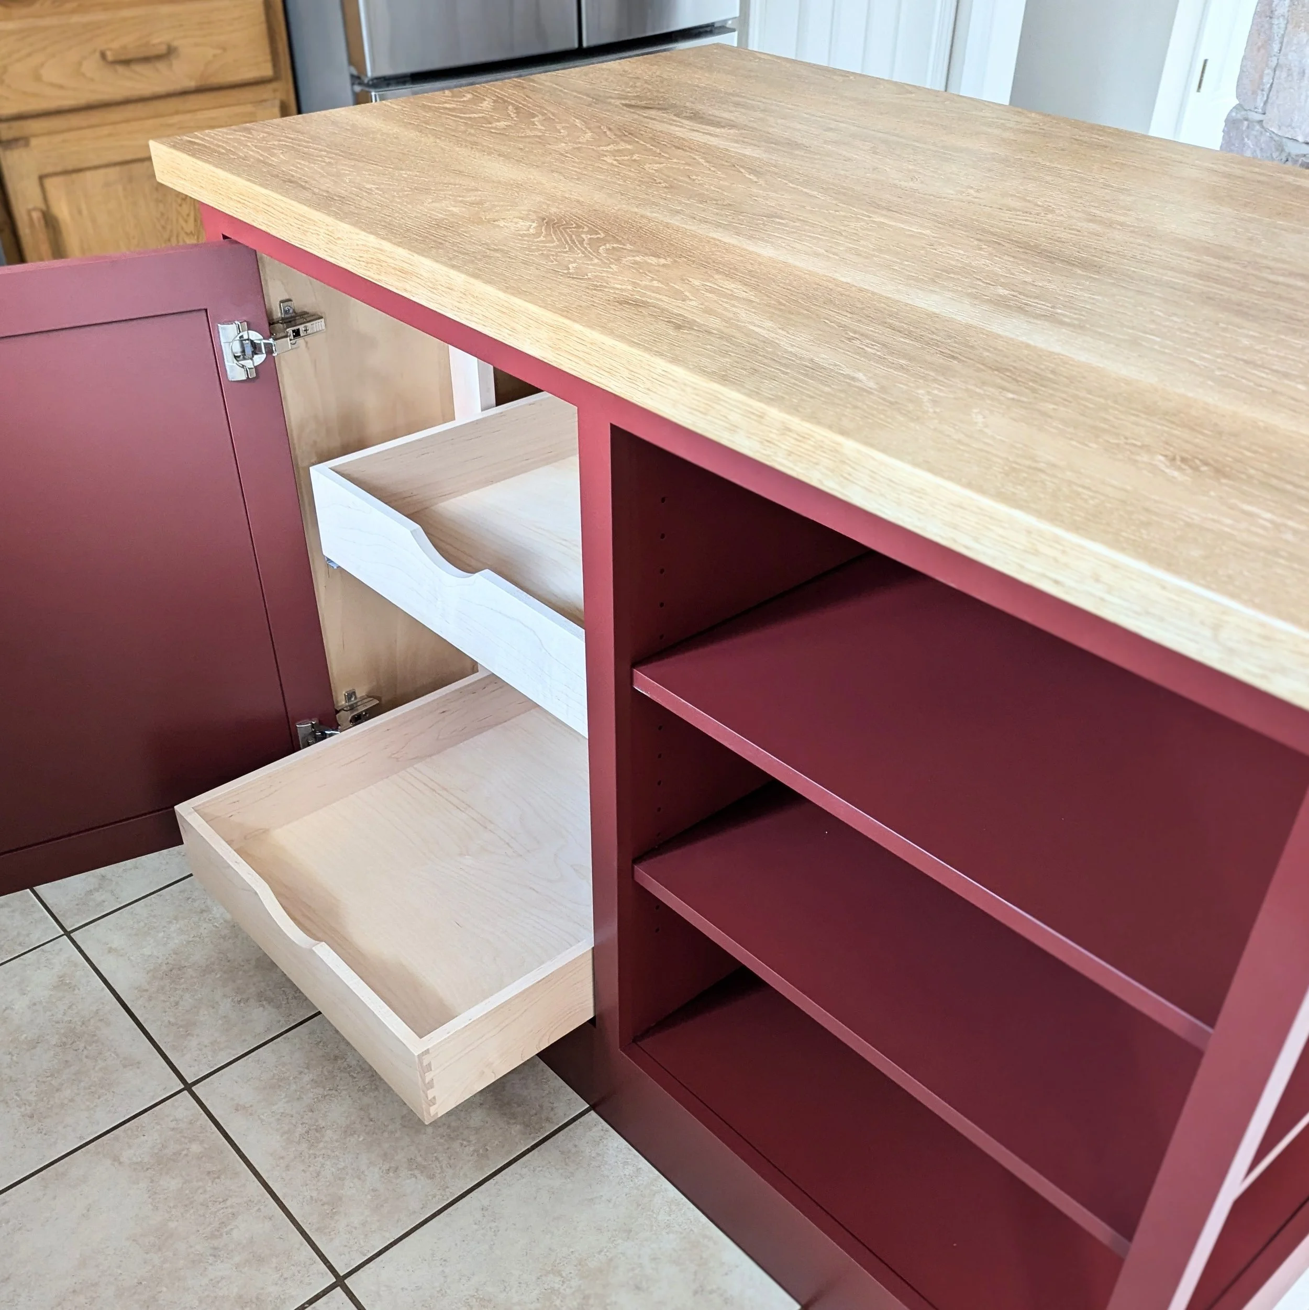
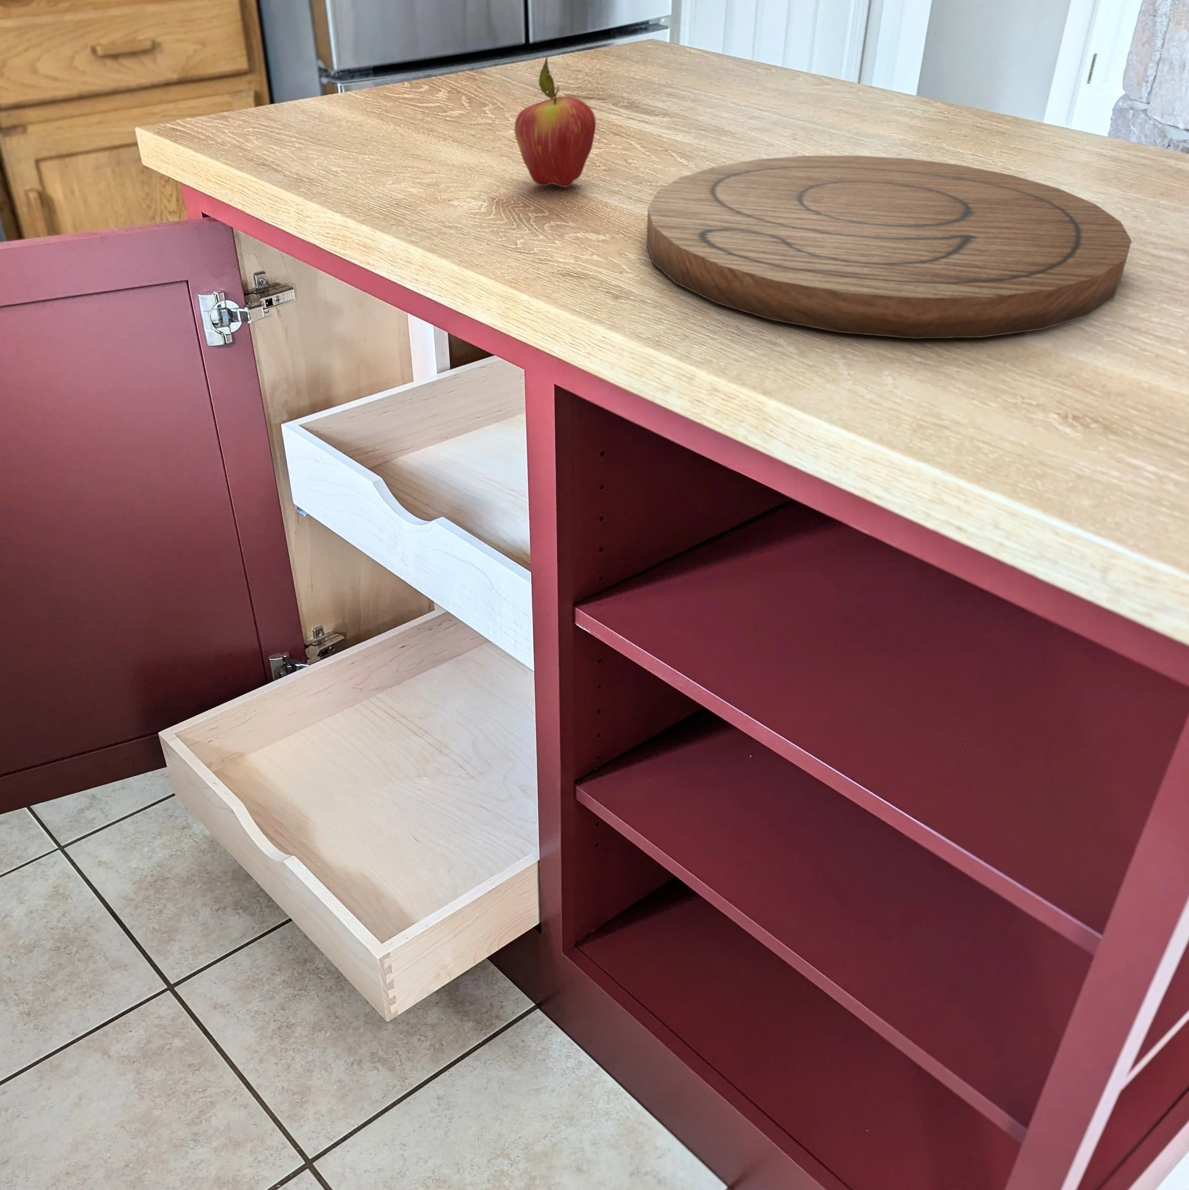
+ fruit (554, 124)
+ cutting board (879, 232)
